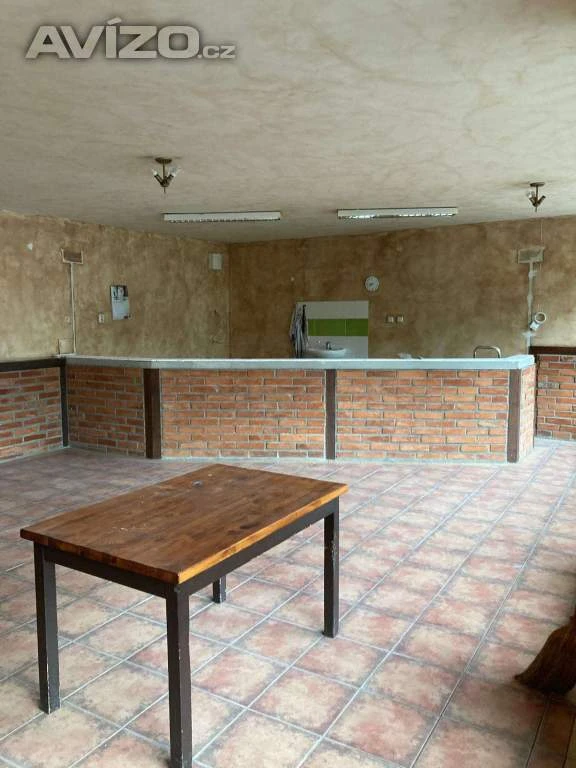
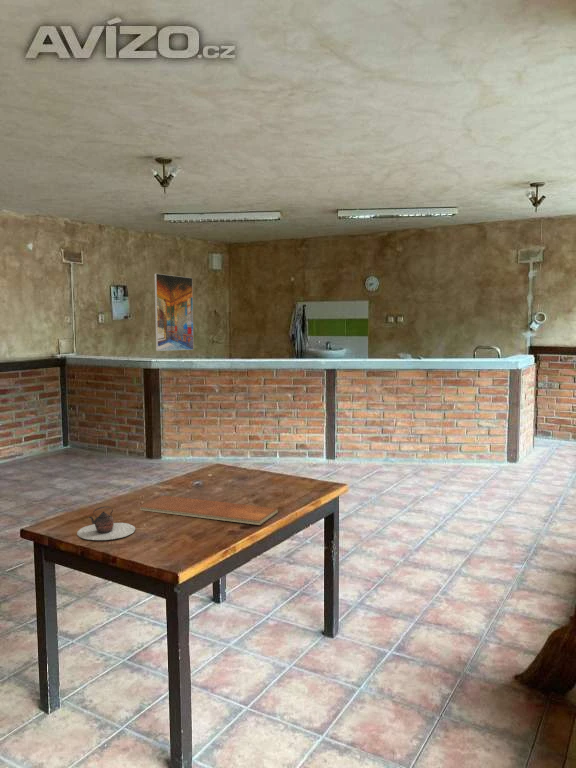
+ teapot (106, 518)
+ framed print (174, 313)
+ chopping board (208, 508)
